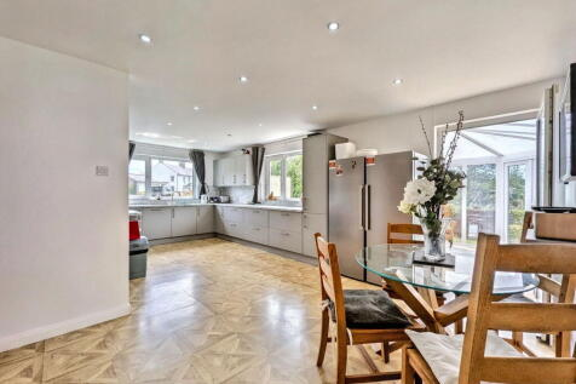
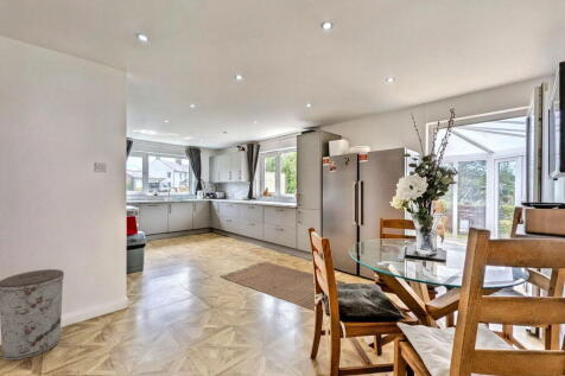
+ trash can (32, 310)
+ rug (288, 281)
